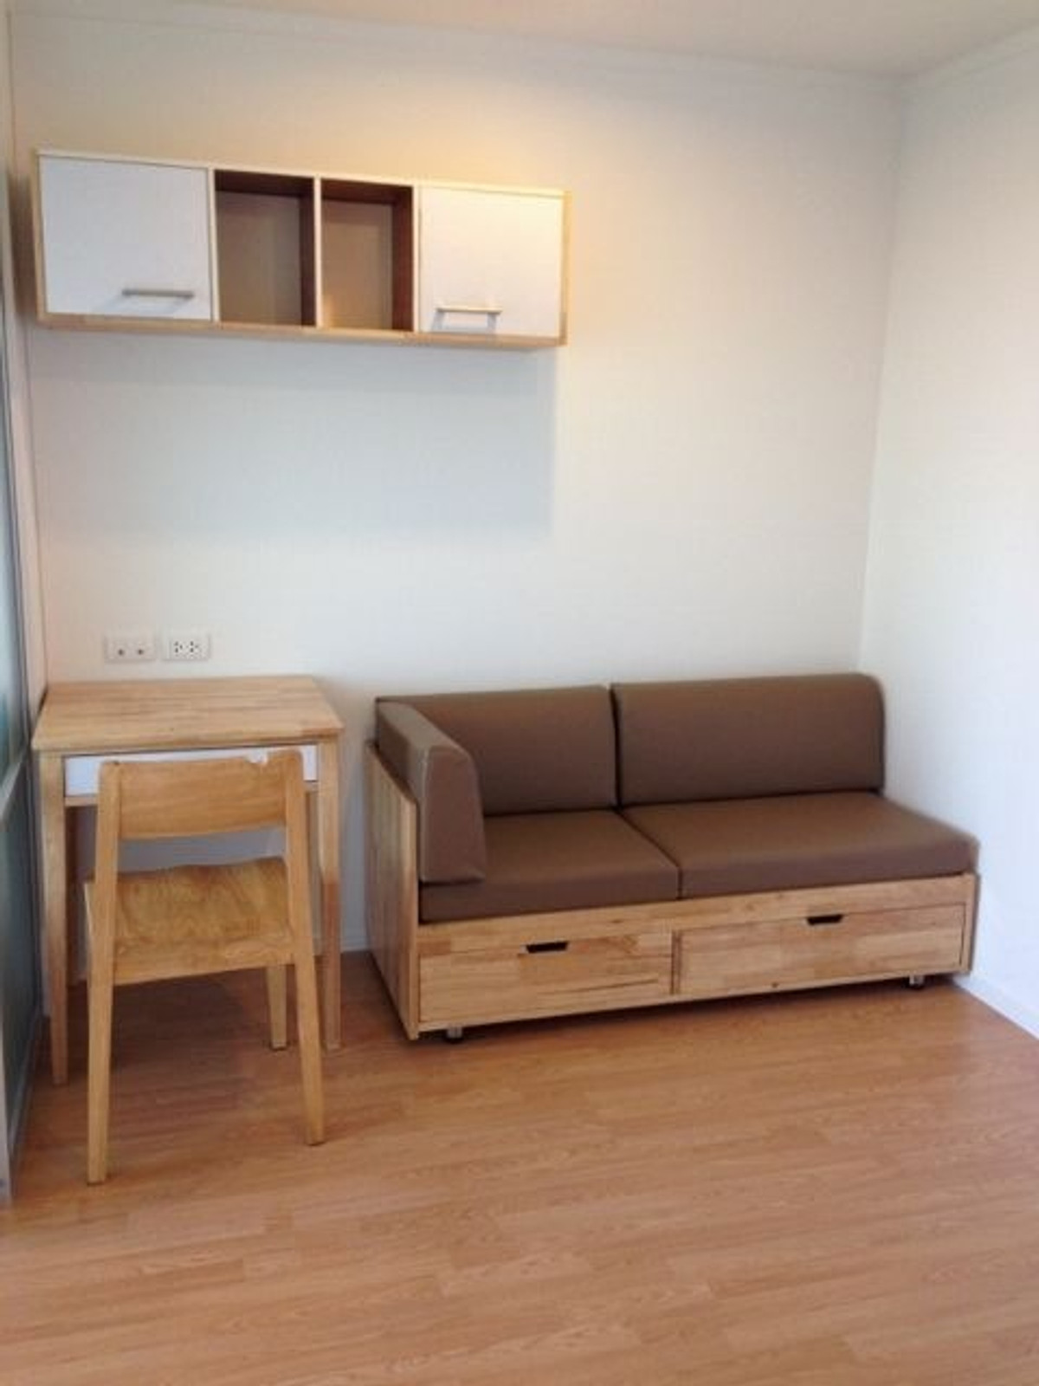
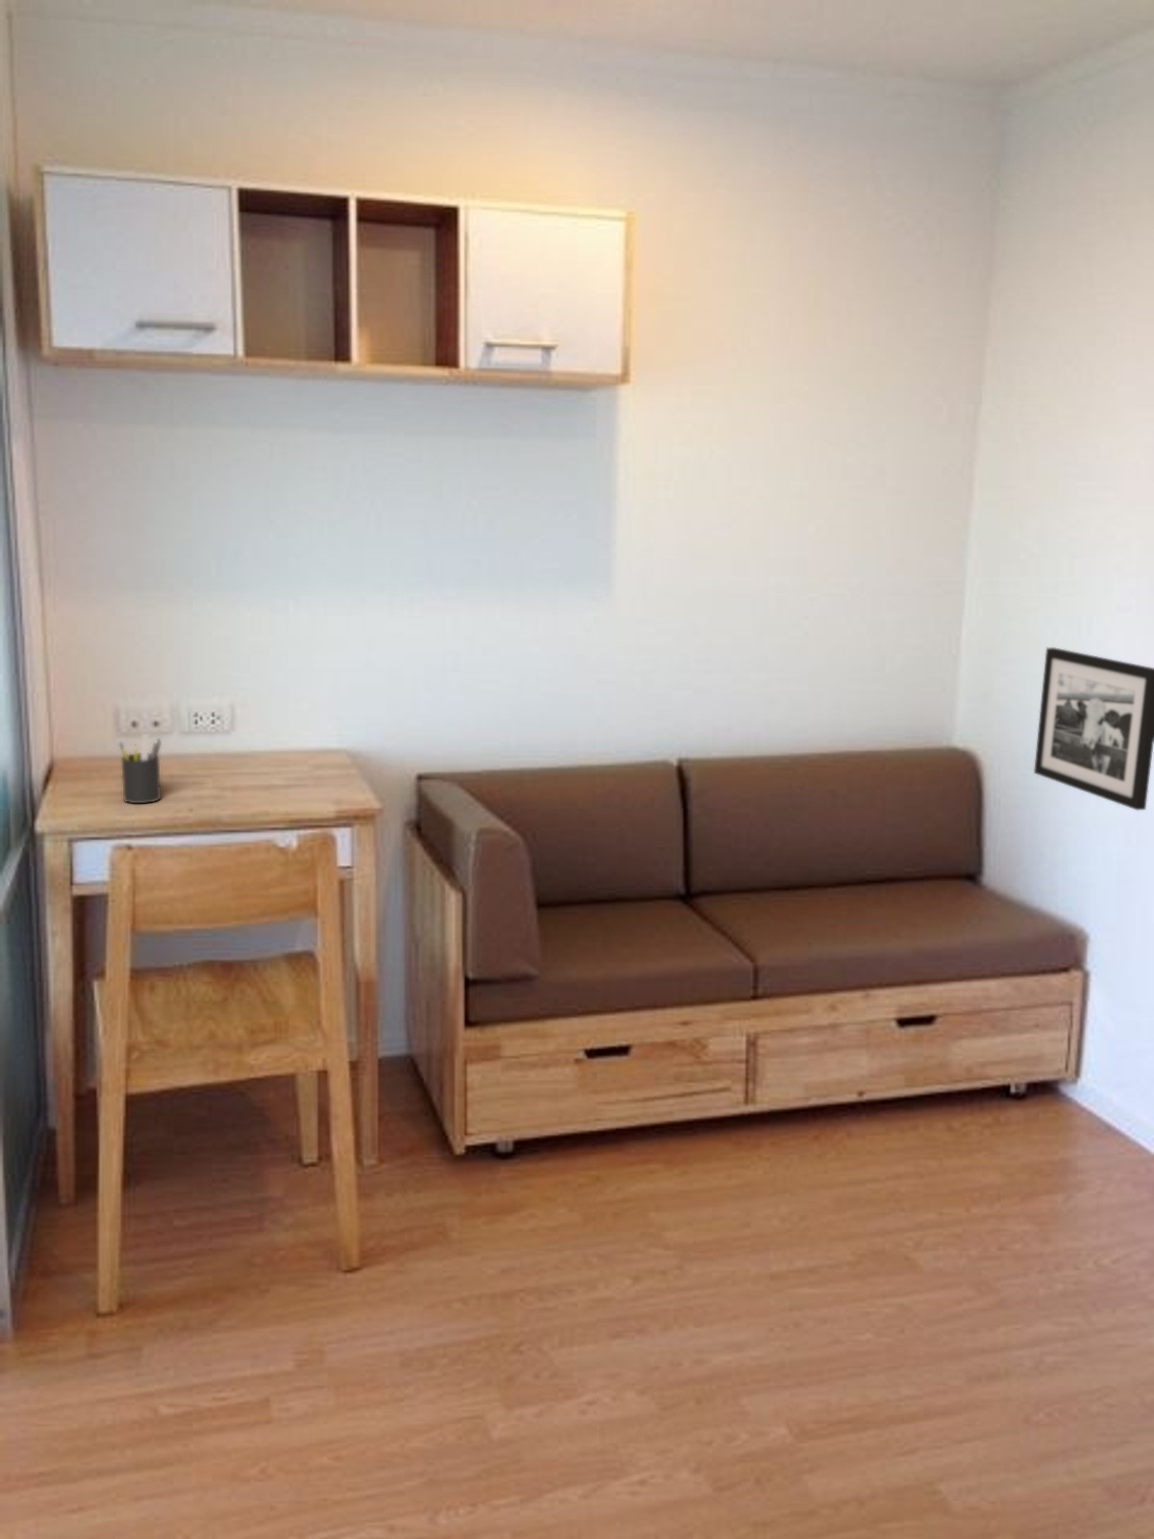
+ pen holder (141, 765)
+ picture frame (1093, 725)
